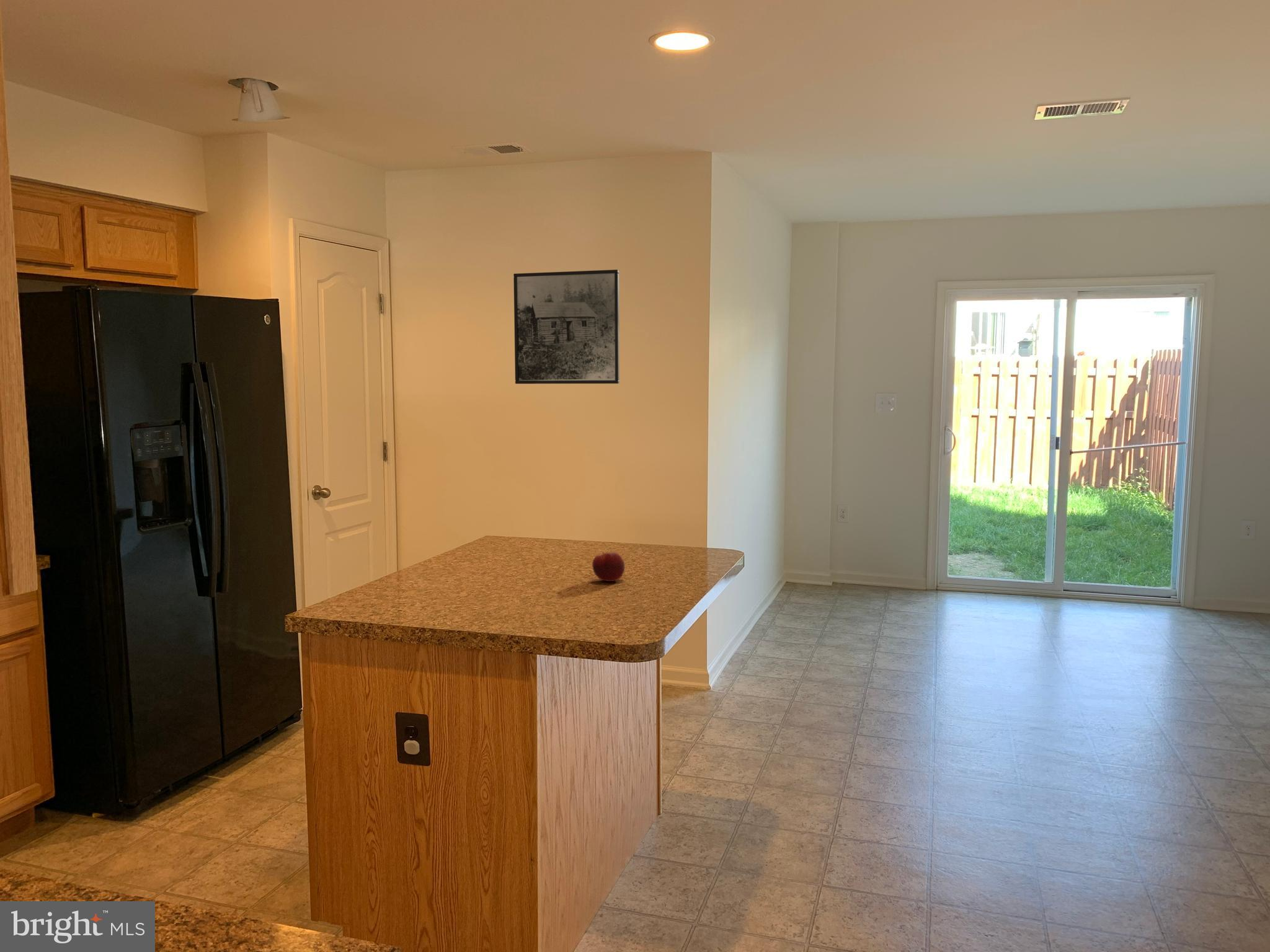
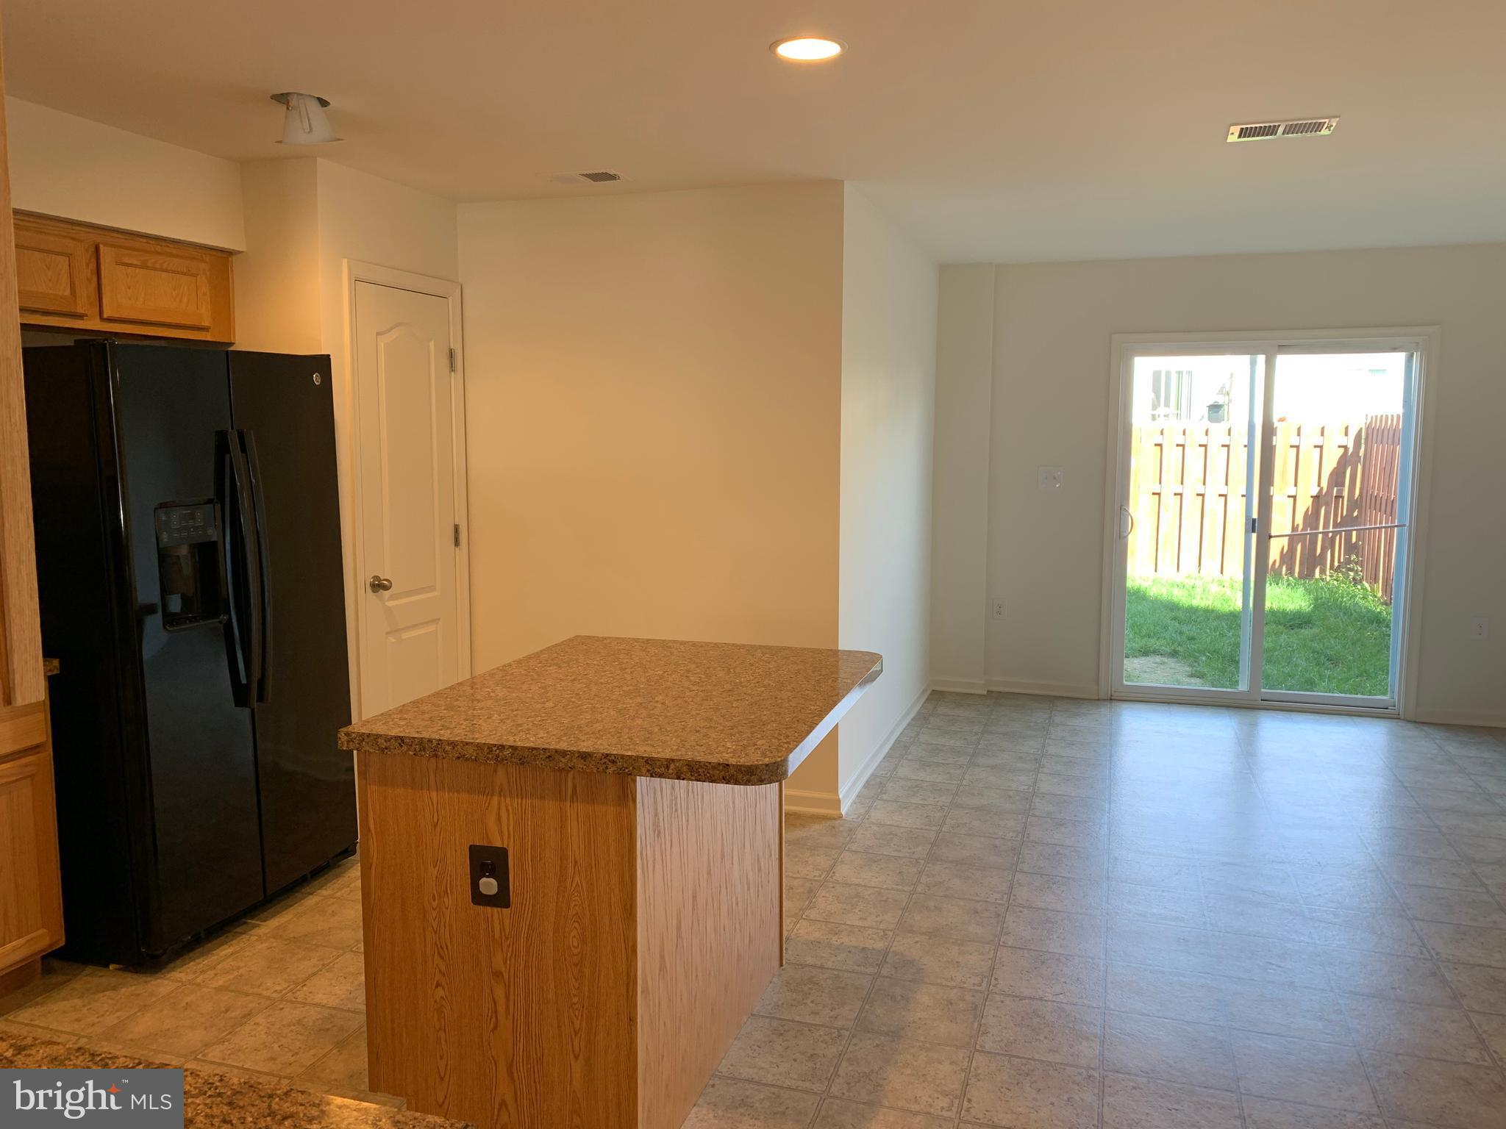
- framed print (566, 328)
- fruit (608, 566)
